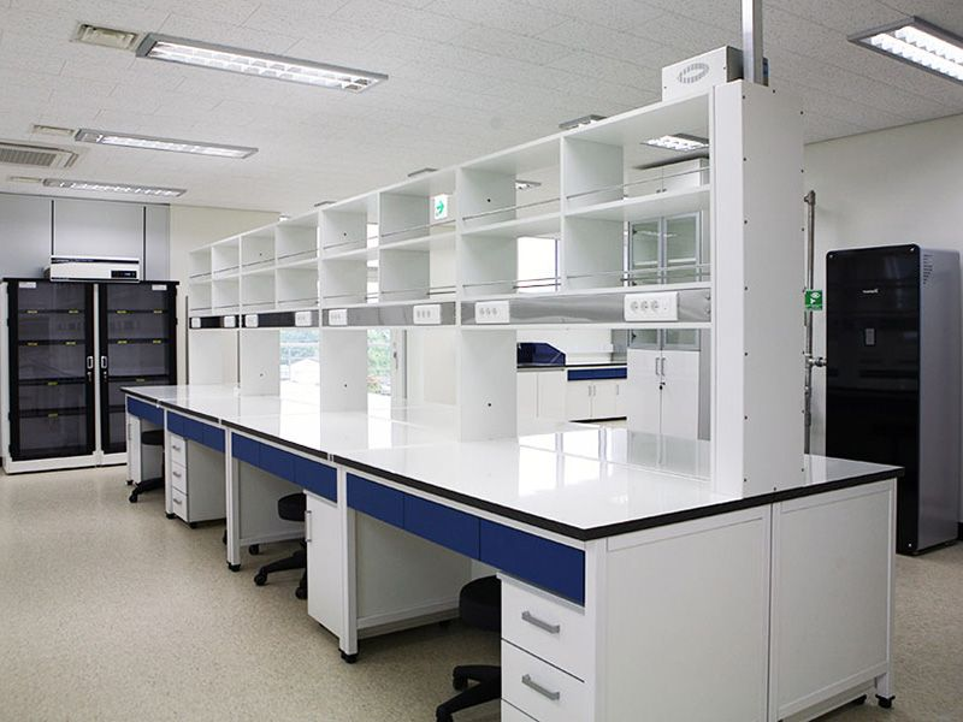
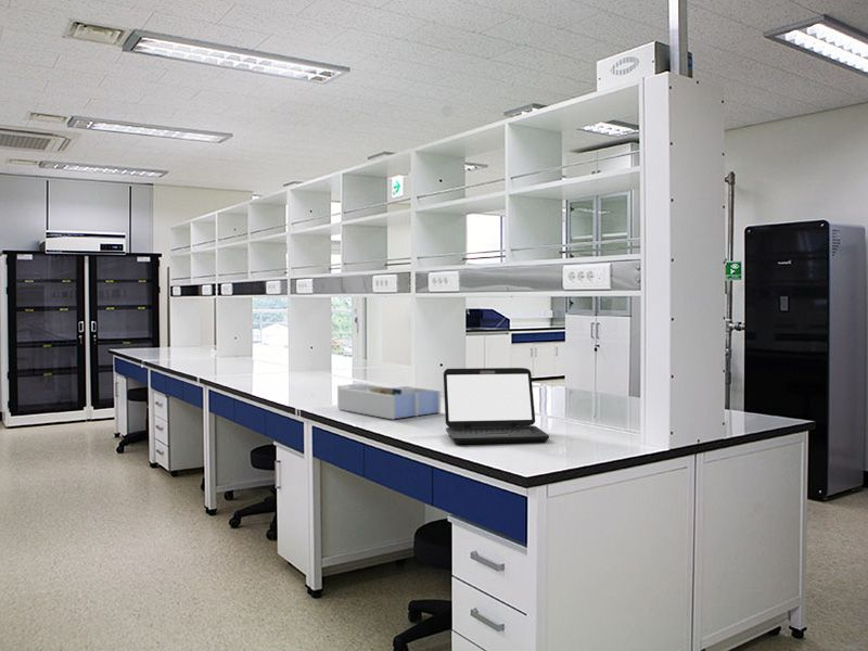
+ laptop (494, 404)
+ desk organizer (382, 398)
